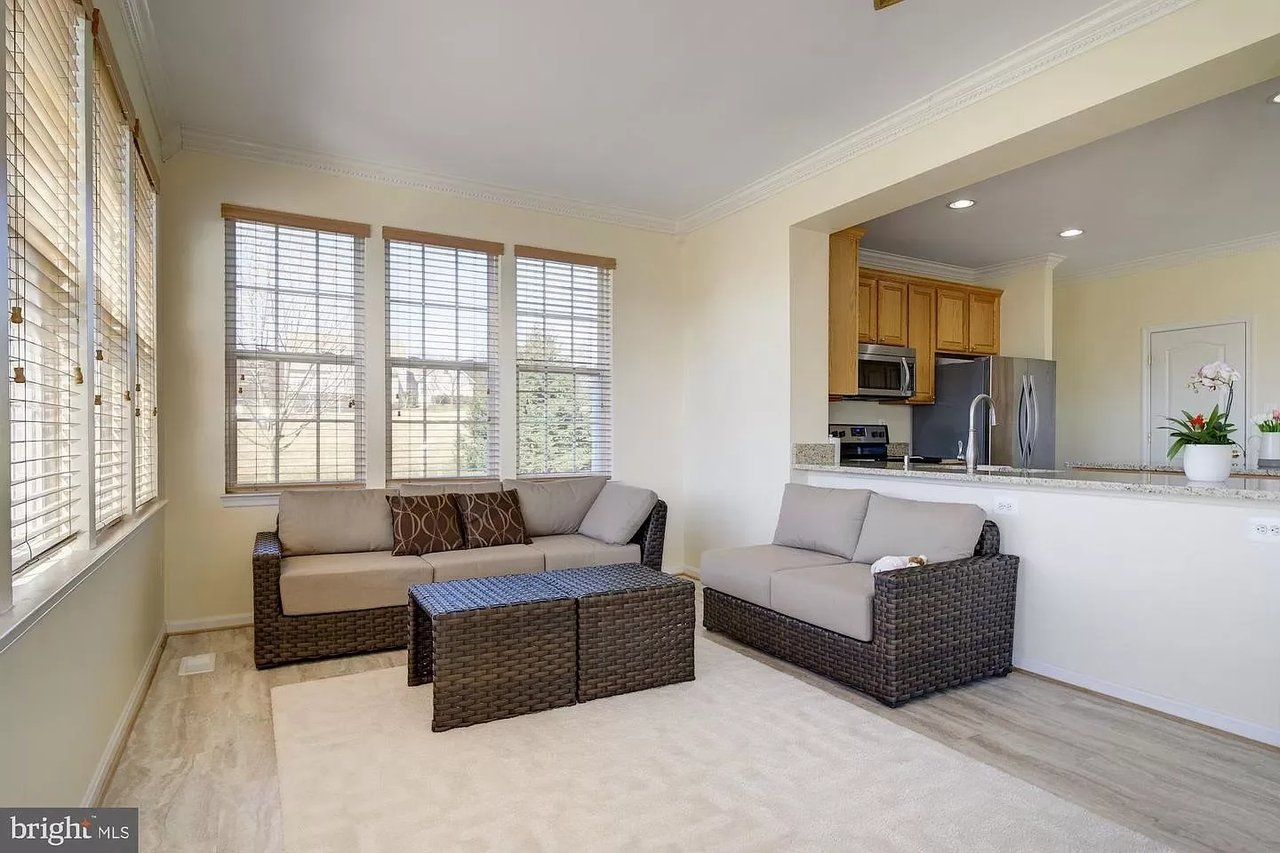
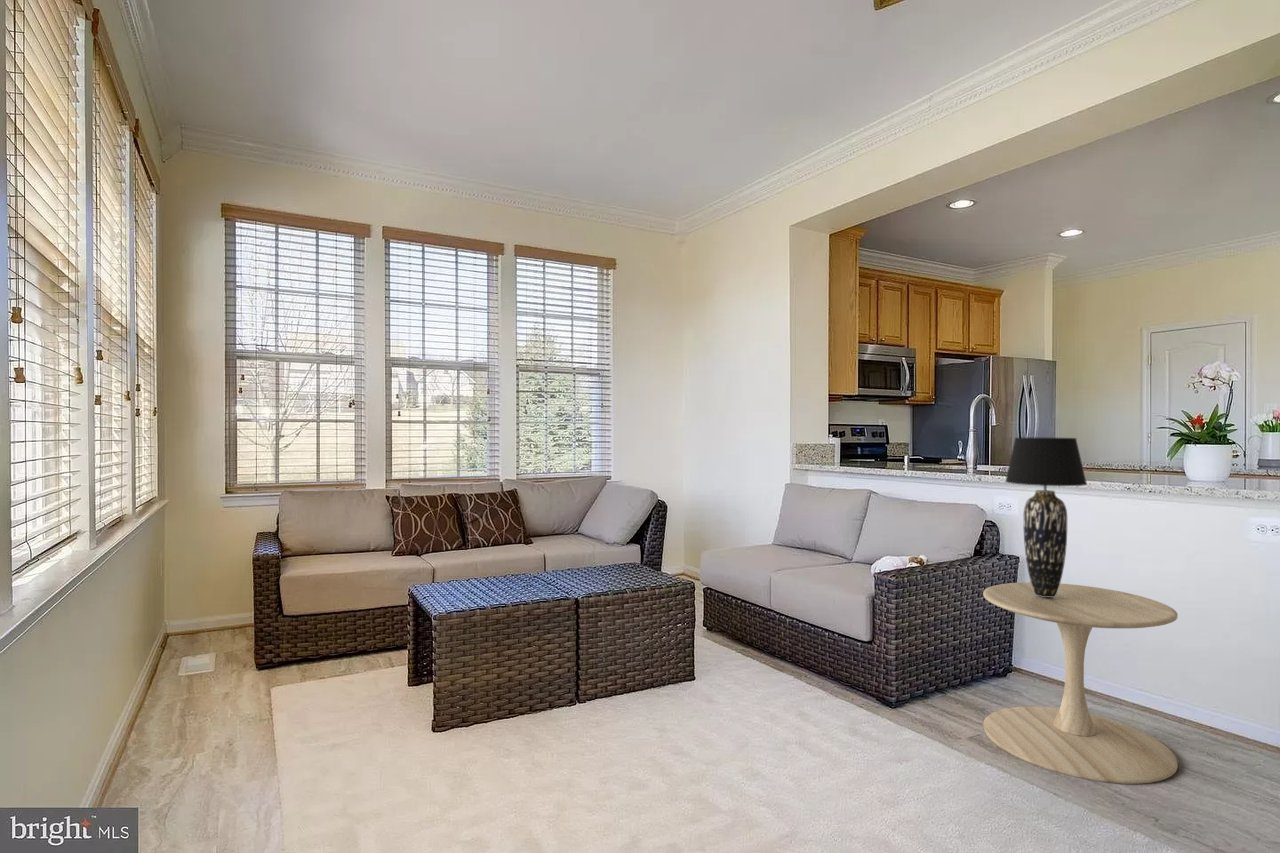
+ table lamp (1045, 514)
+ side table (1074, 671)
